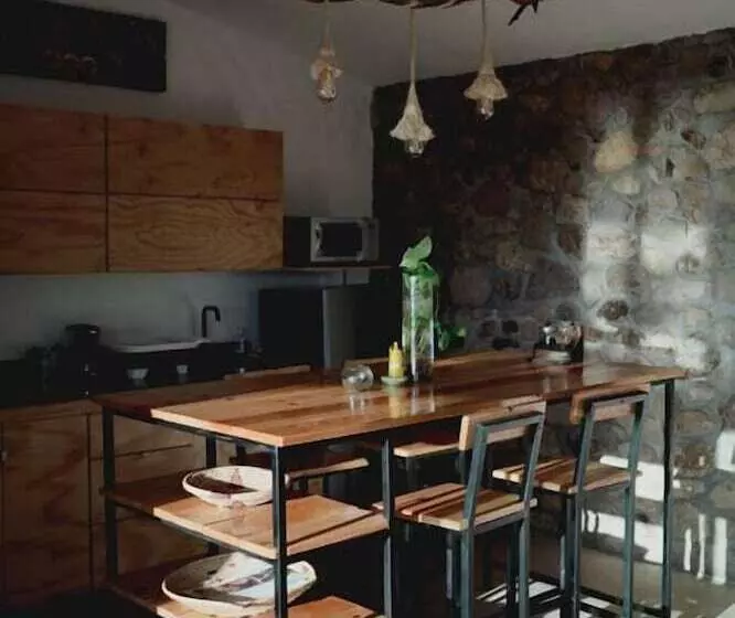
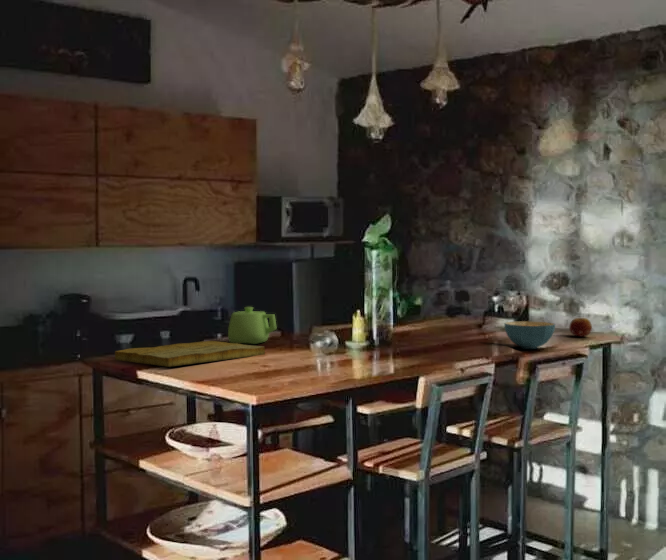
+ fruit (580, 327)
+ teapot (255, 324)
+ cutting board (191, 351)
+ cereal bowl (529, 335)
